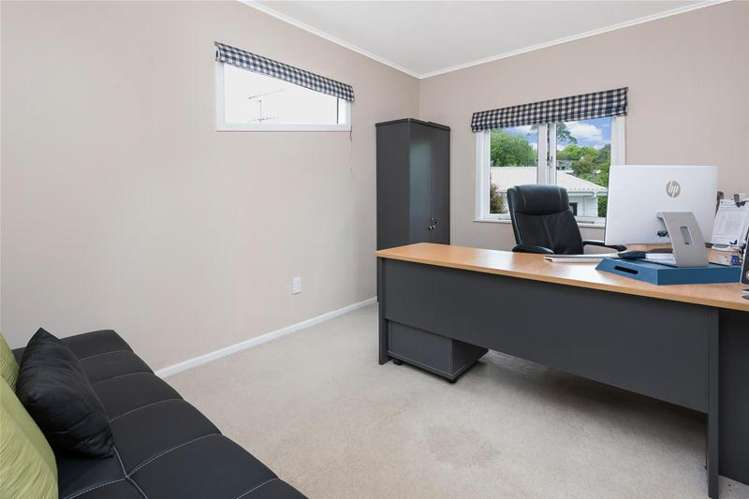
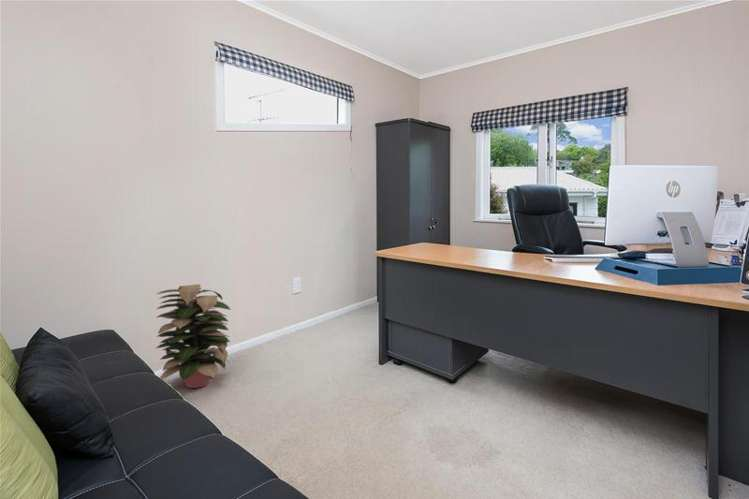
+ decorative plant (194, 334)
